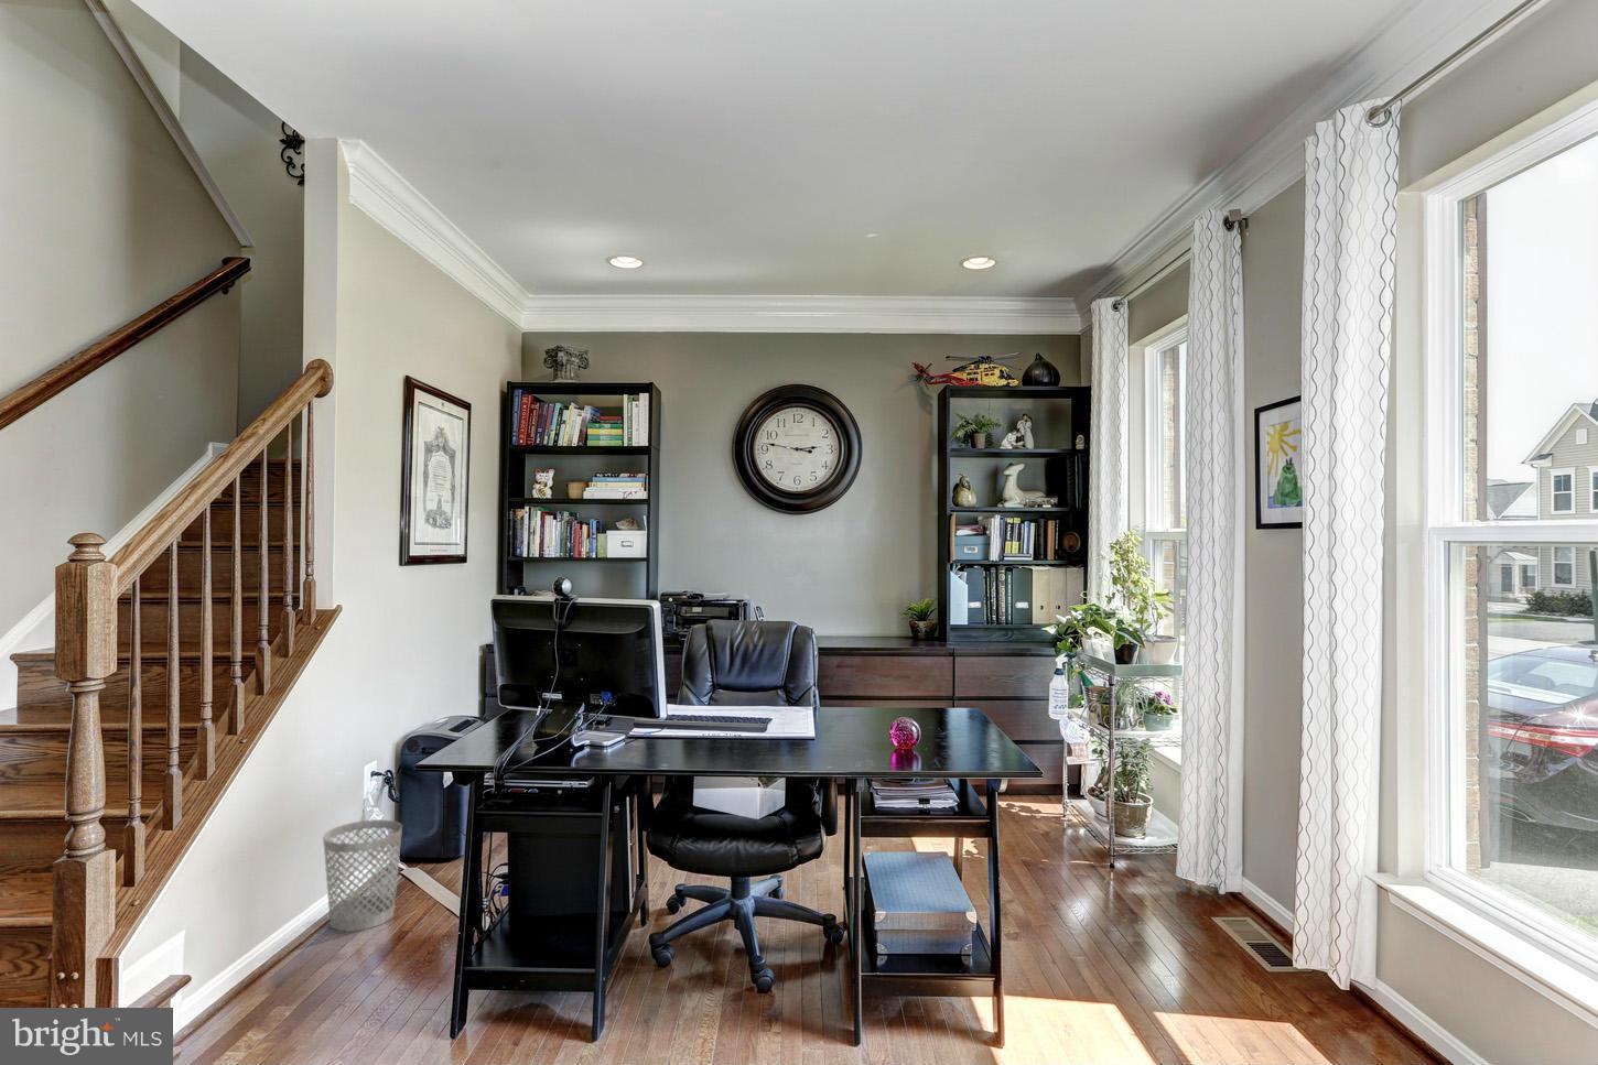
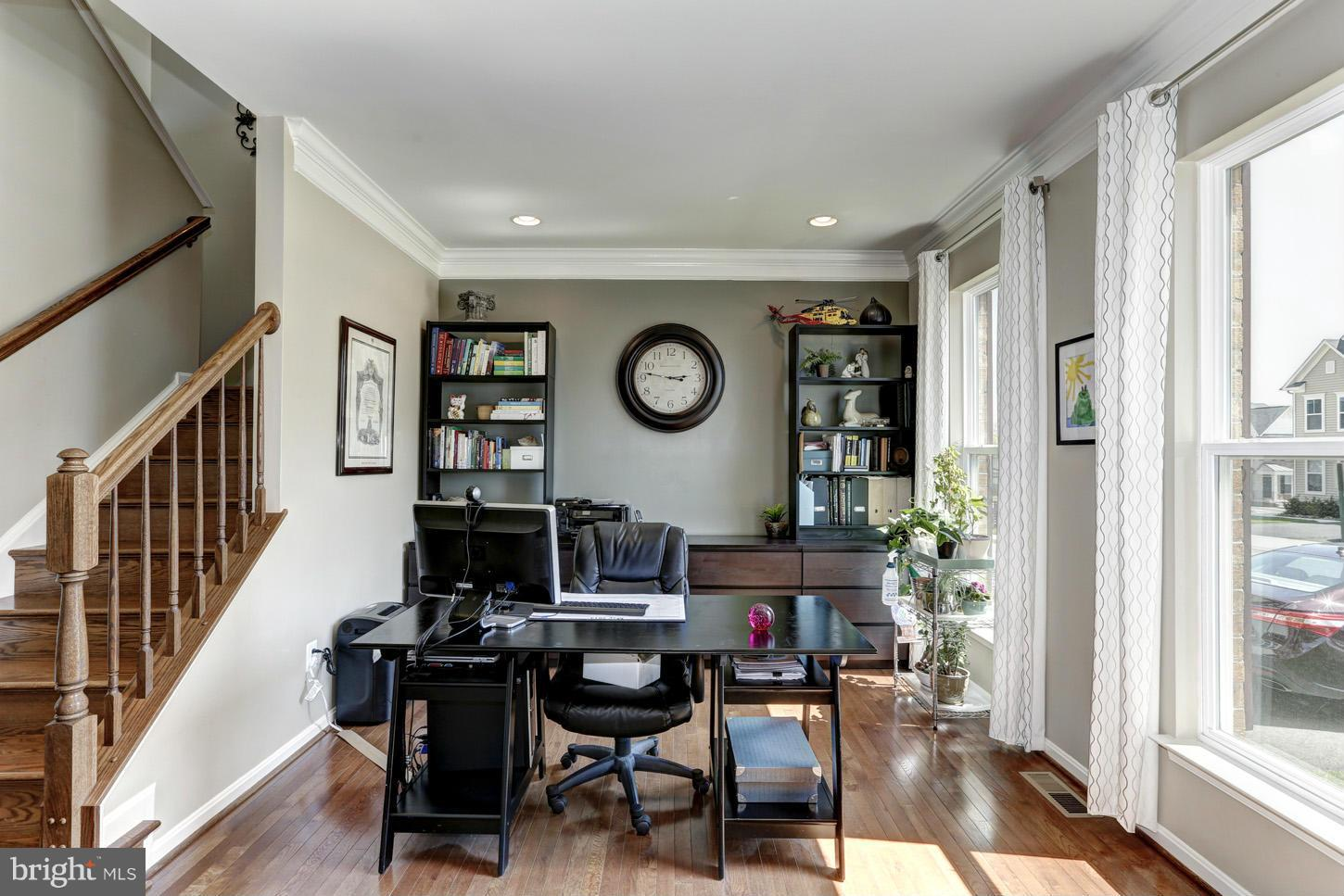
- wastebasket (363, 875)
